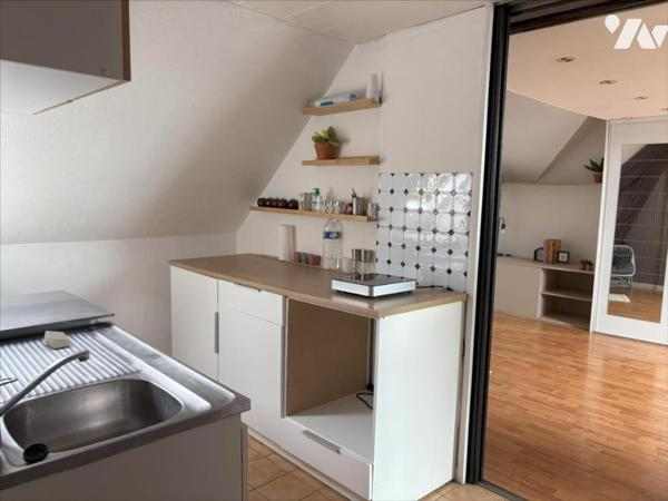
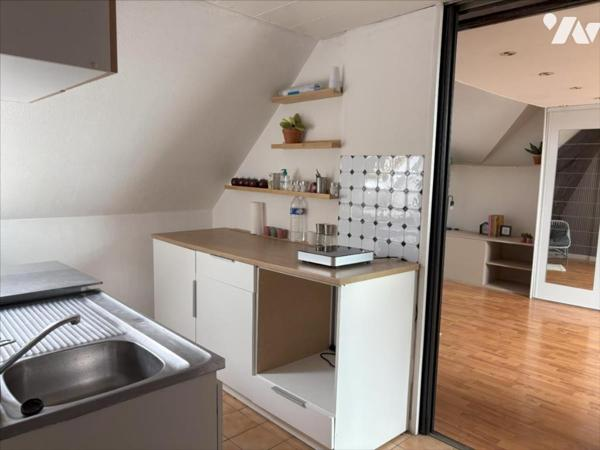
- soap bar (56, 338)
